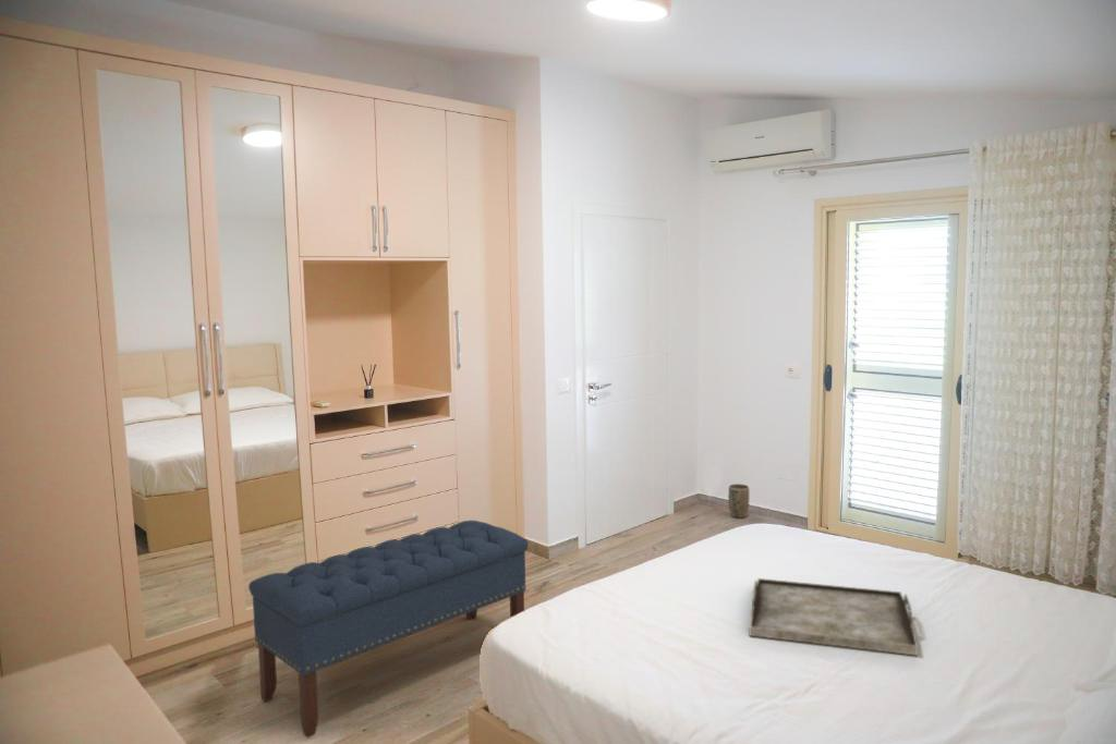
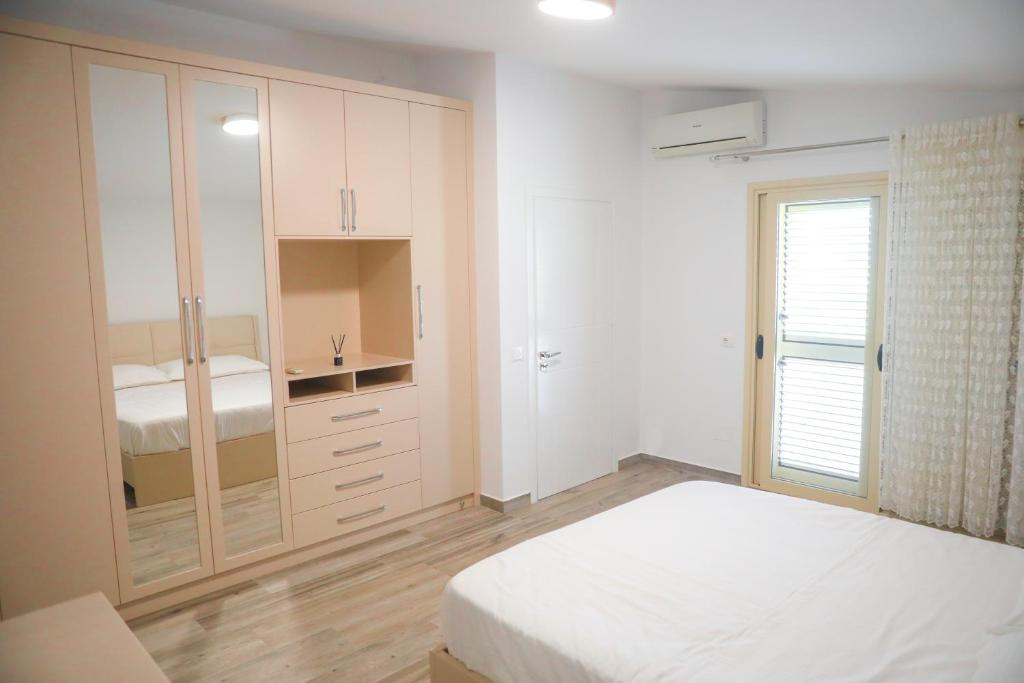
- serving tray (828, 605)
- bench (400, 609)
- plant pot (738, 501)
